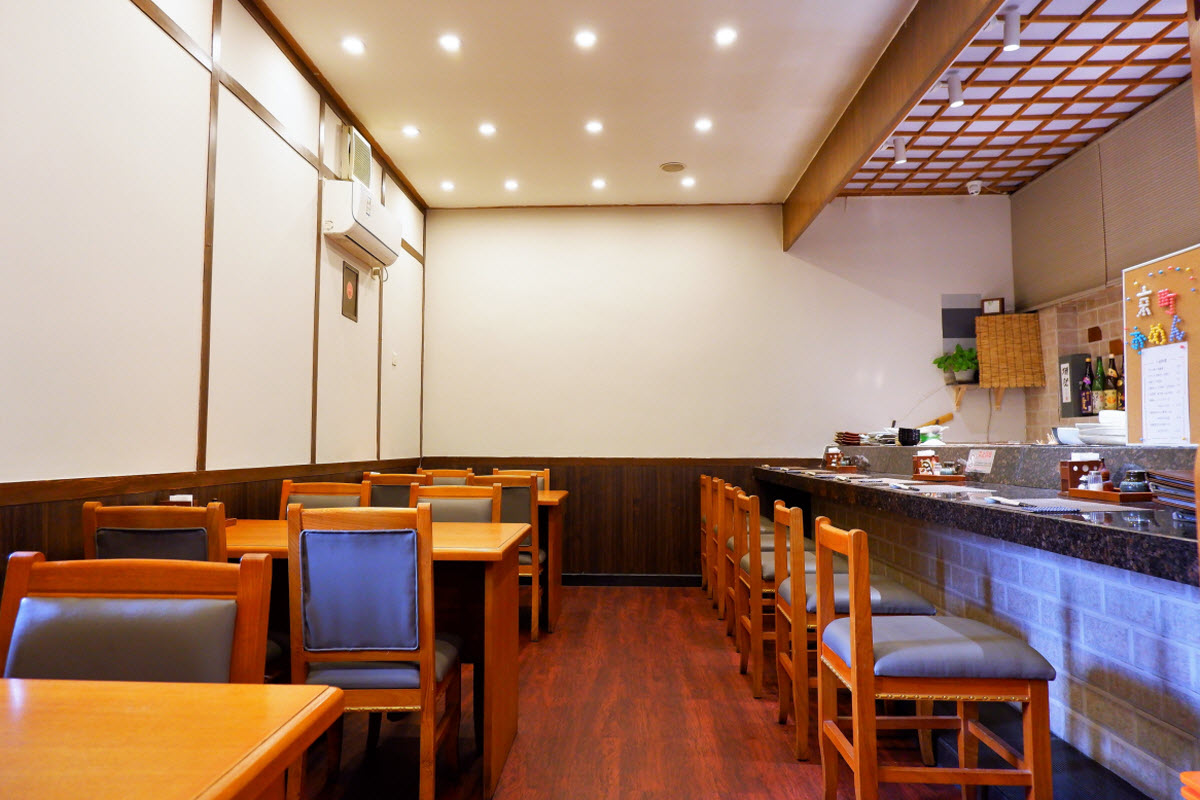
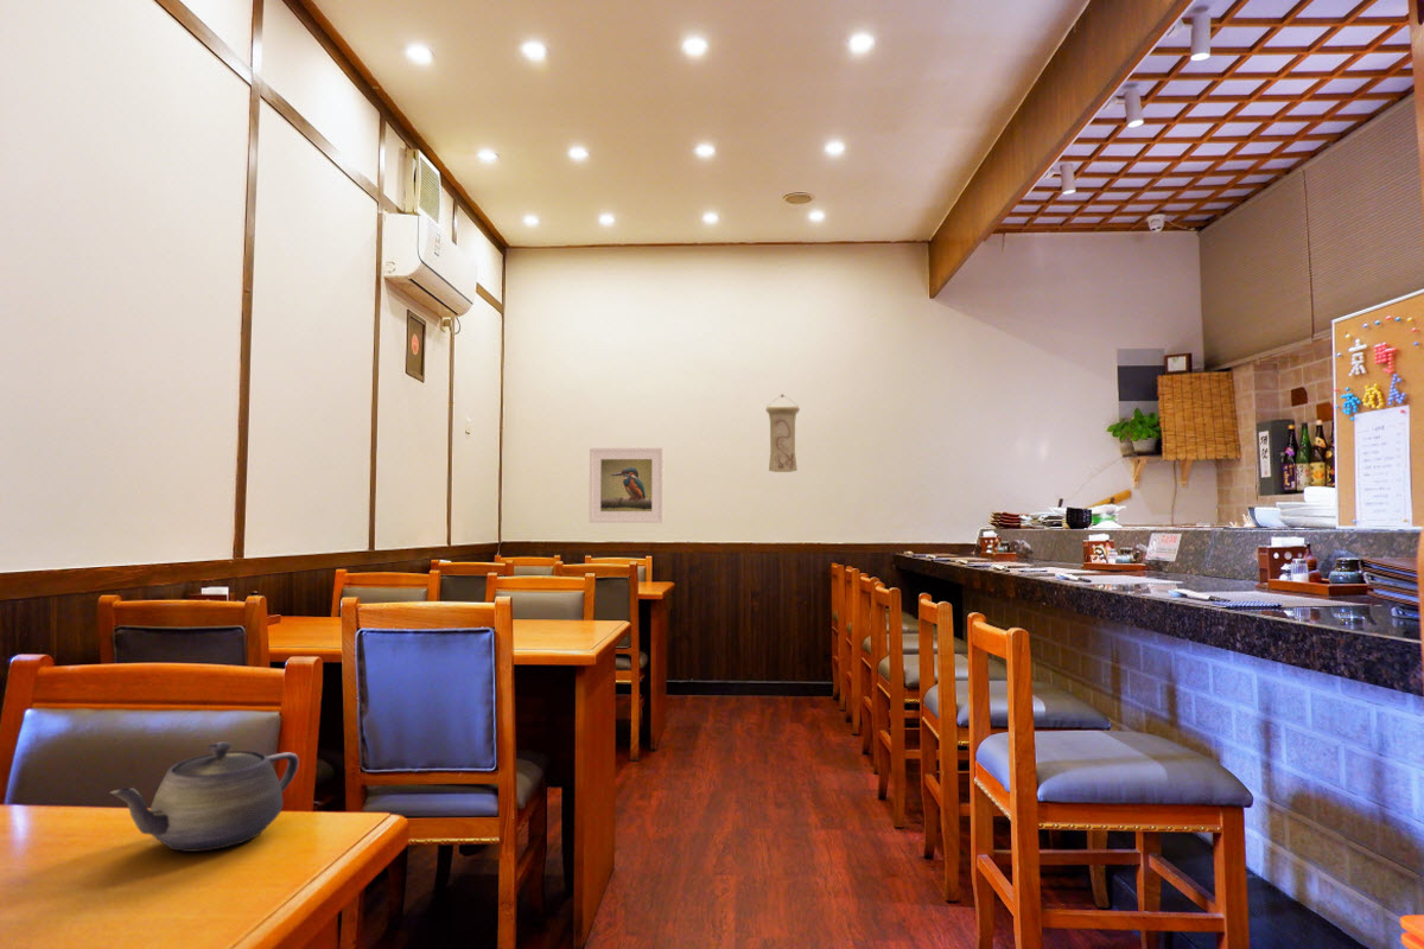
+ wall scroll (782, 432)
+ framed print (625, 485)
+ teapot (211, 791)
